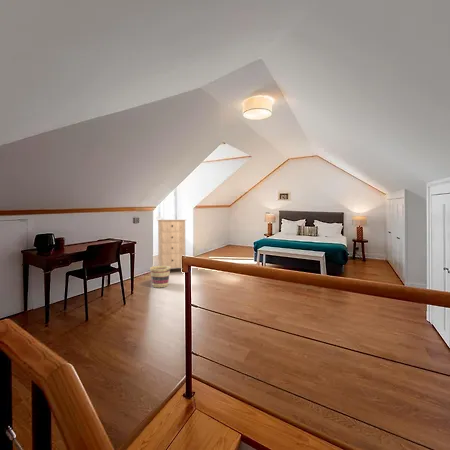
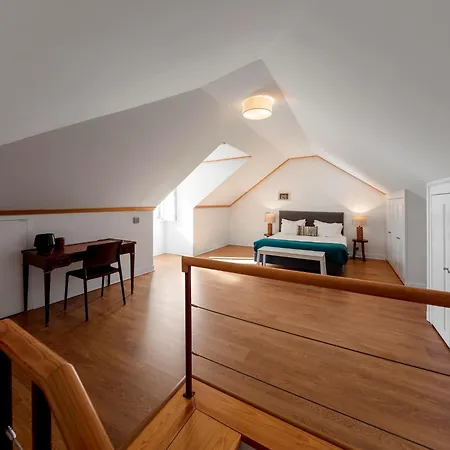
- basket (160, 276)
- storage cabinet (171, 245)
